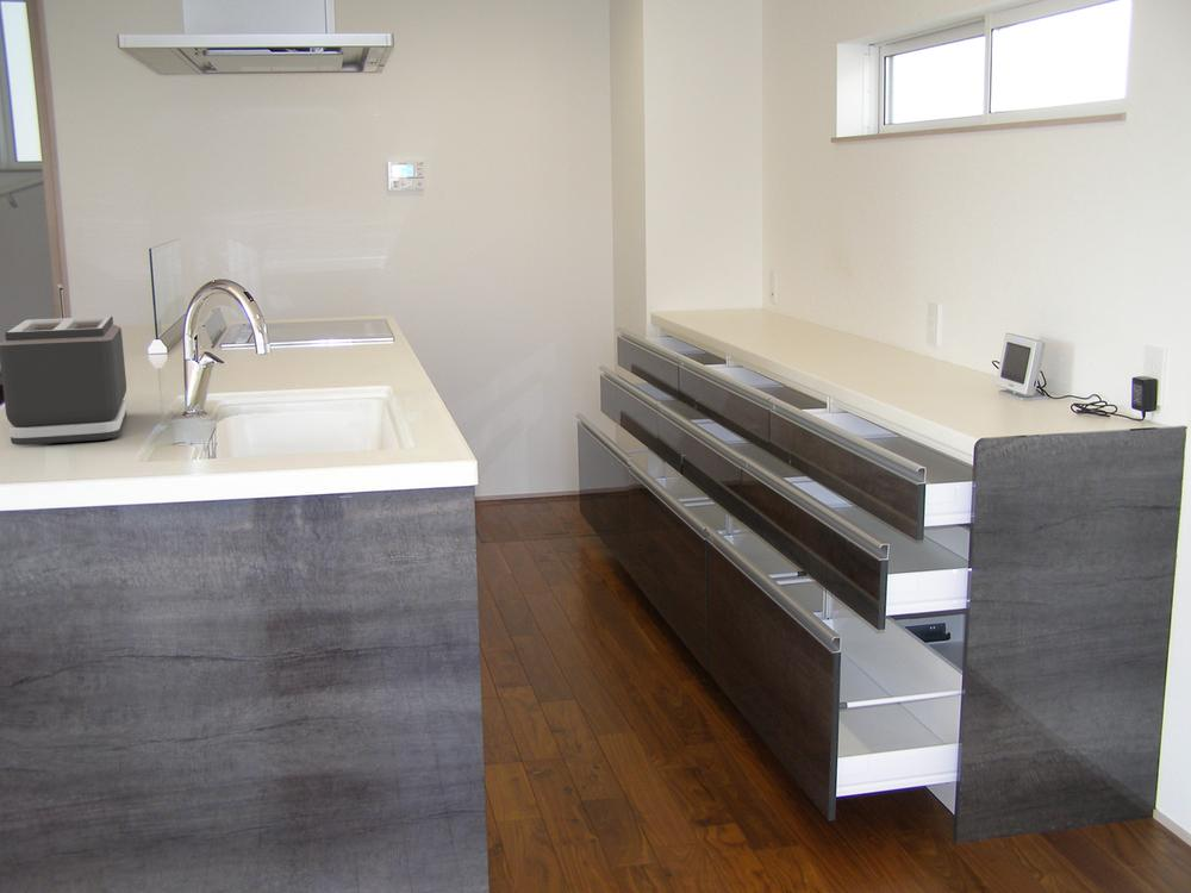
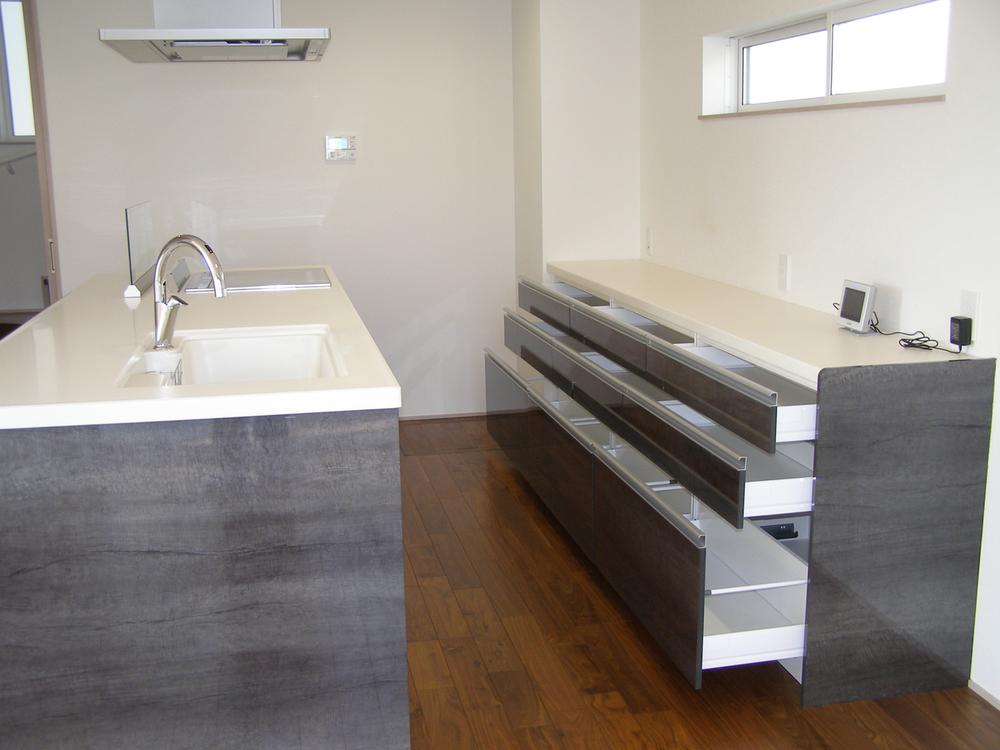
- toaster (68, 375)
